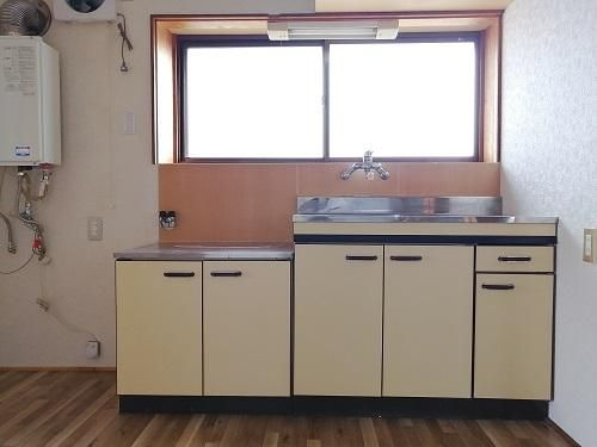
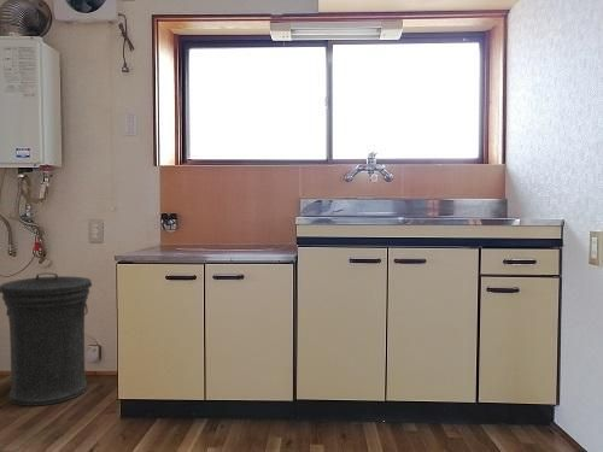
+ trash can (47, 333)
